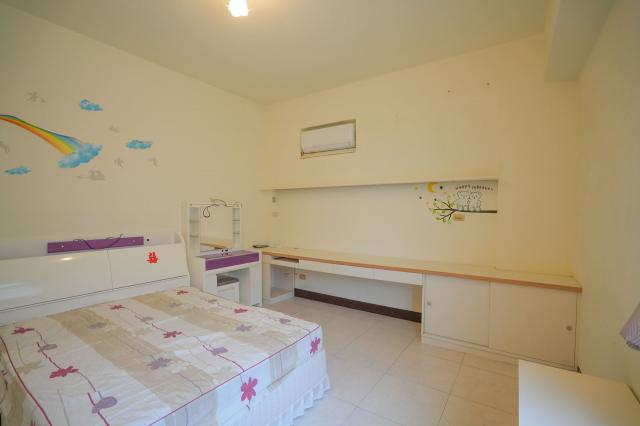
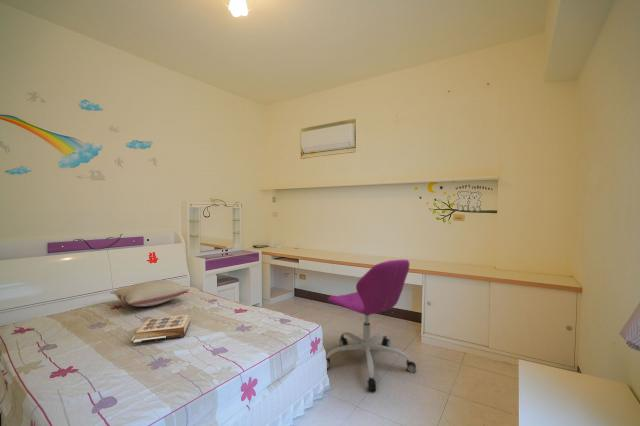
+ pillow (150, 291)
+ book (162, 328)
+ office chair (365, 307)
